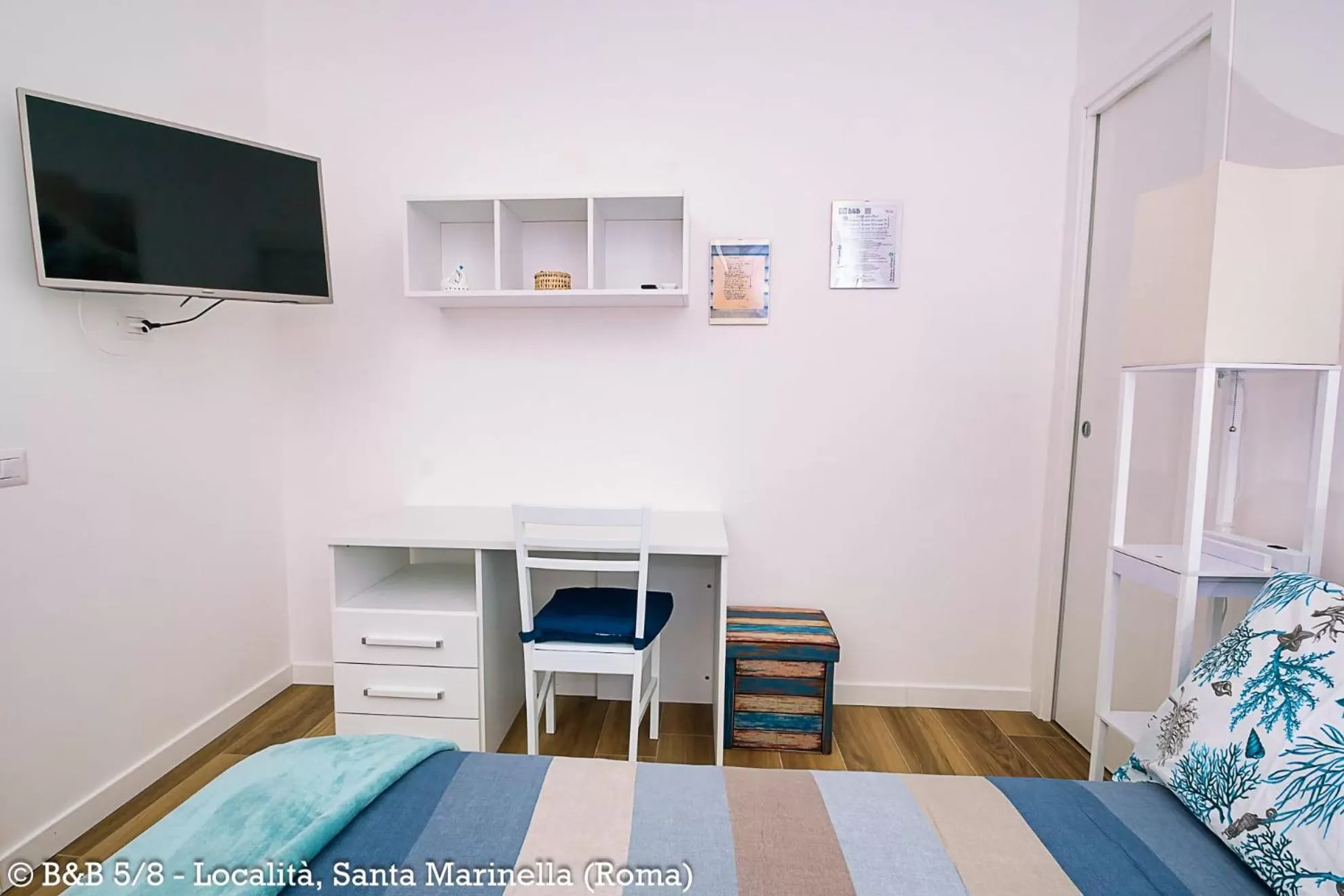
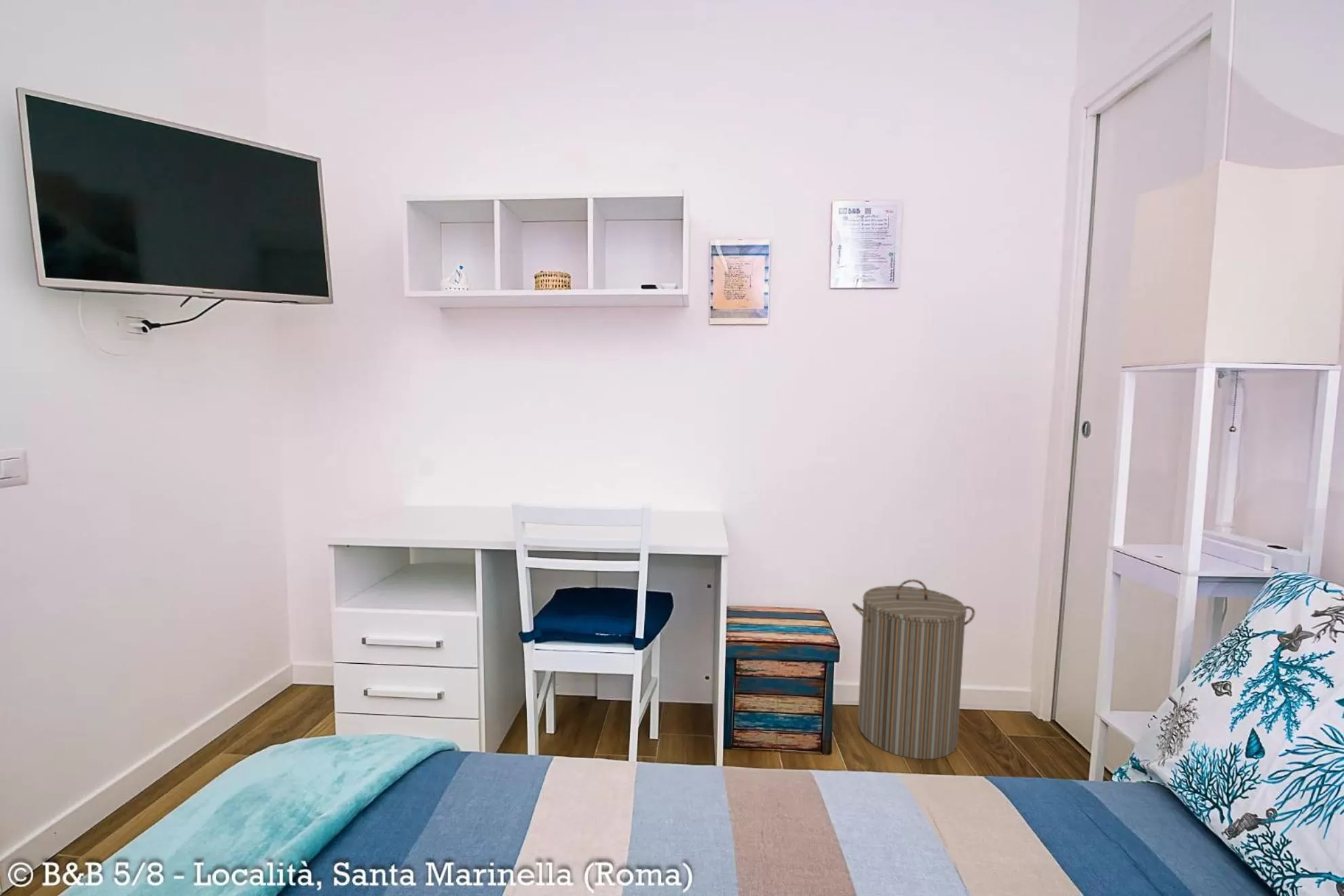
+ laundry hamper (910, 657)
